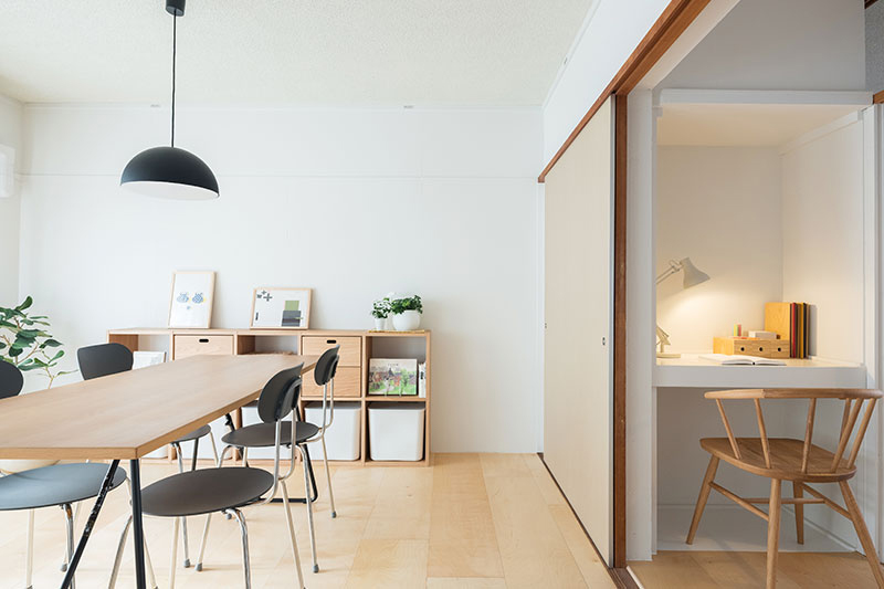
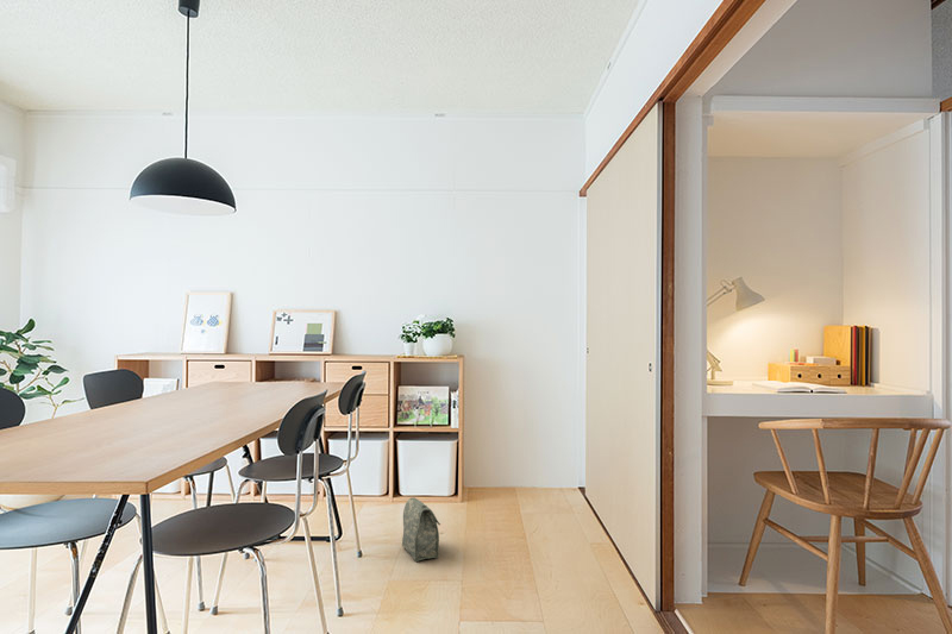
+ bag (420, 526)
